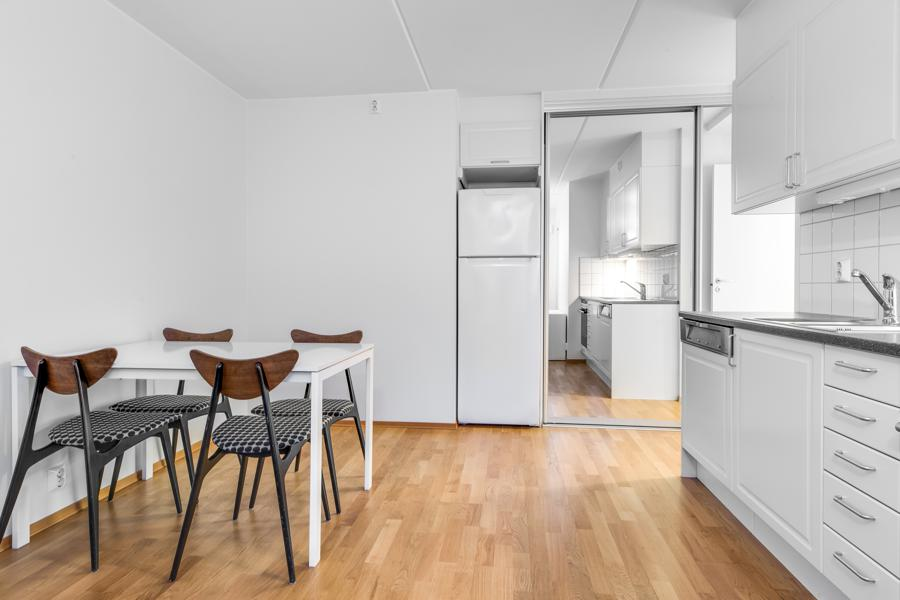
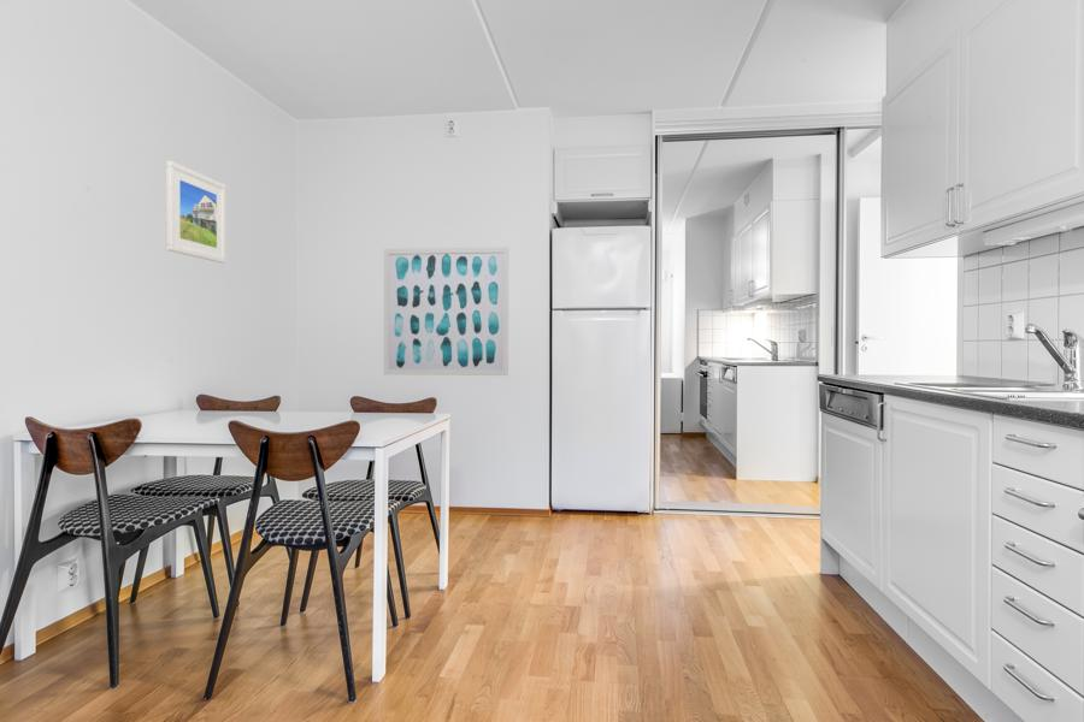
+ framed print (198, 215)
+ wall art (444, 312)
